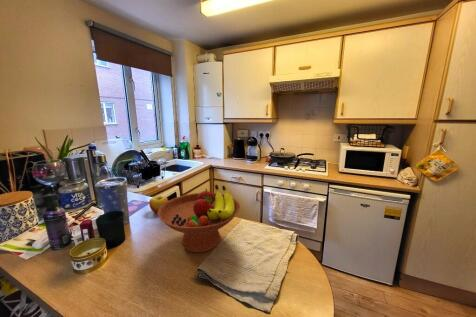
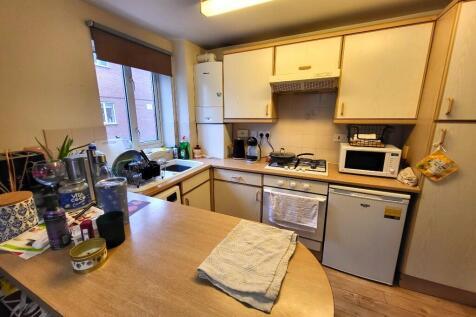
- apple (158, 204)
- fruit bowl (200, 217)
